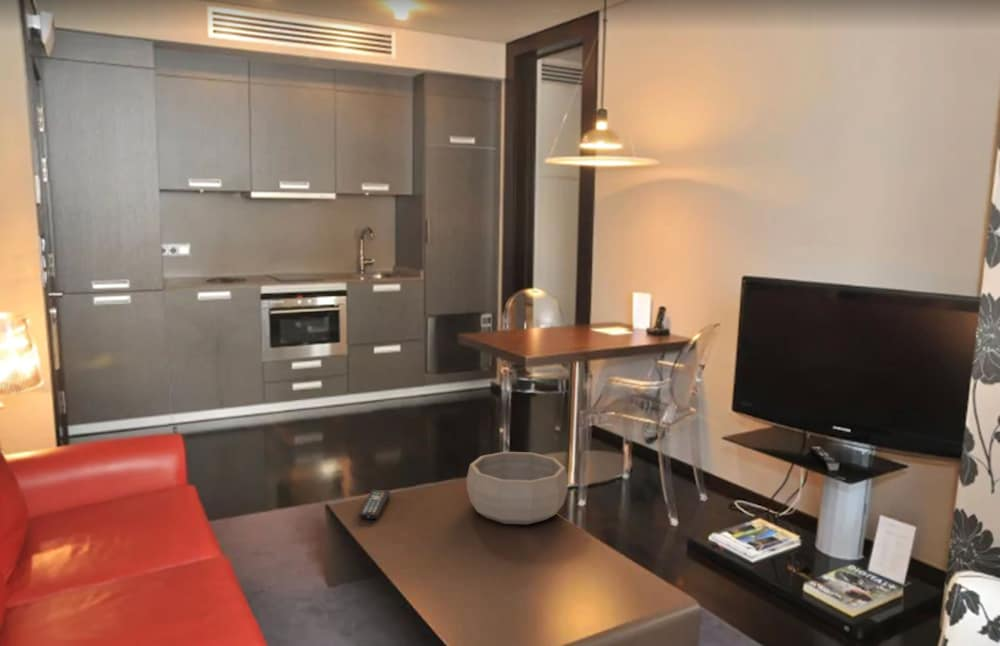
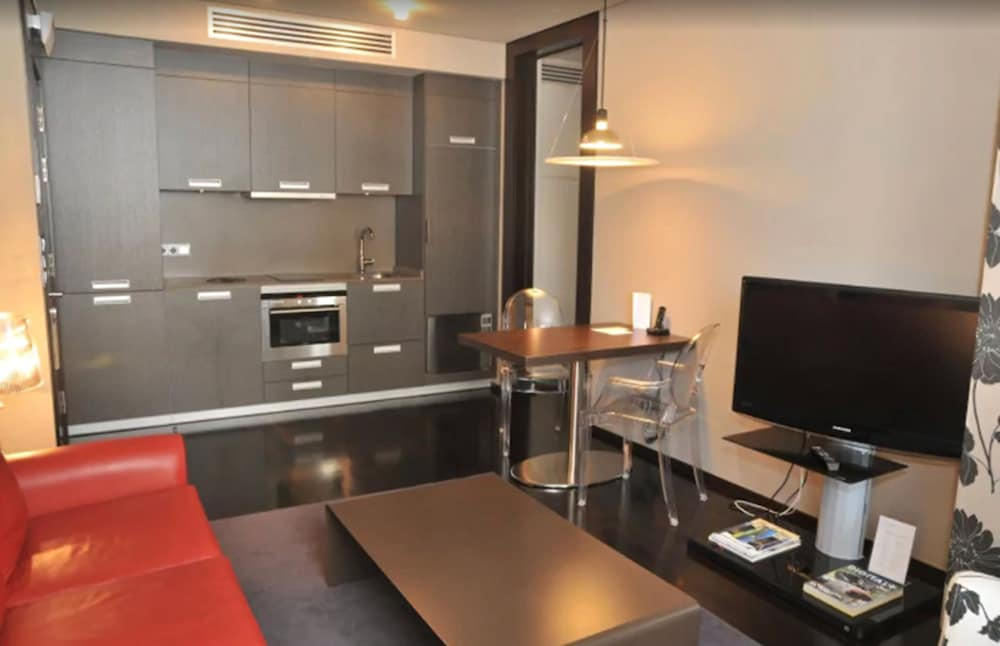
- decorative bowl (517, 488)
- remote control (375, 503)
